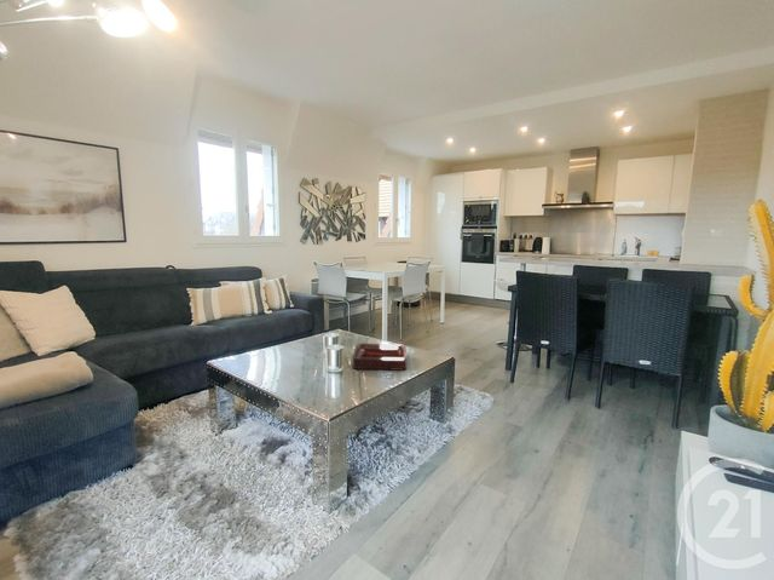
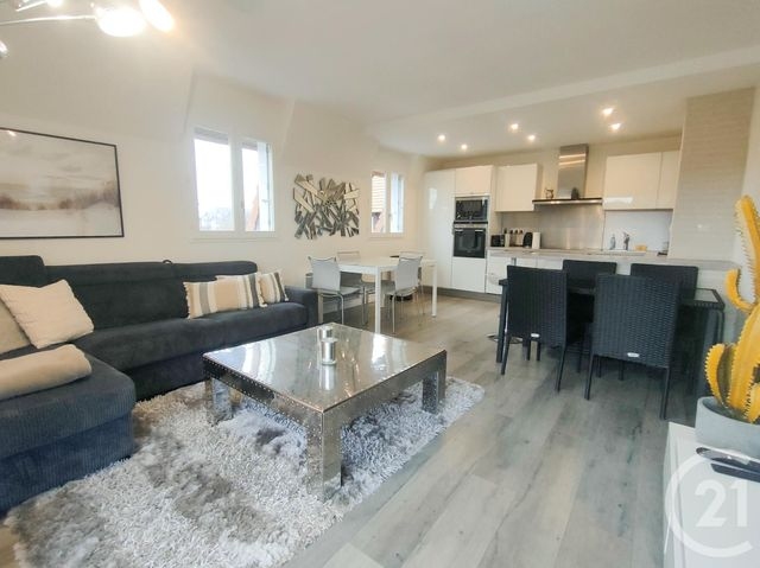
- decorative tray (380, 355)
